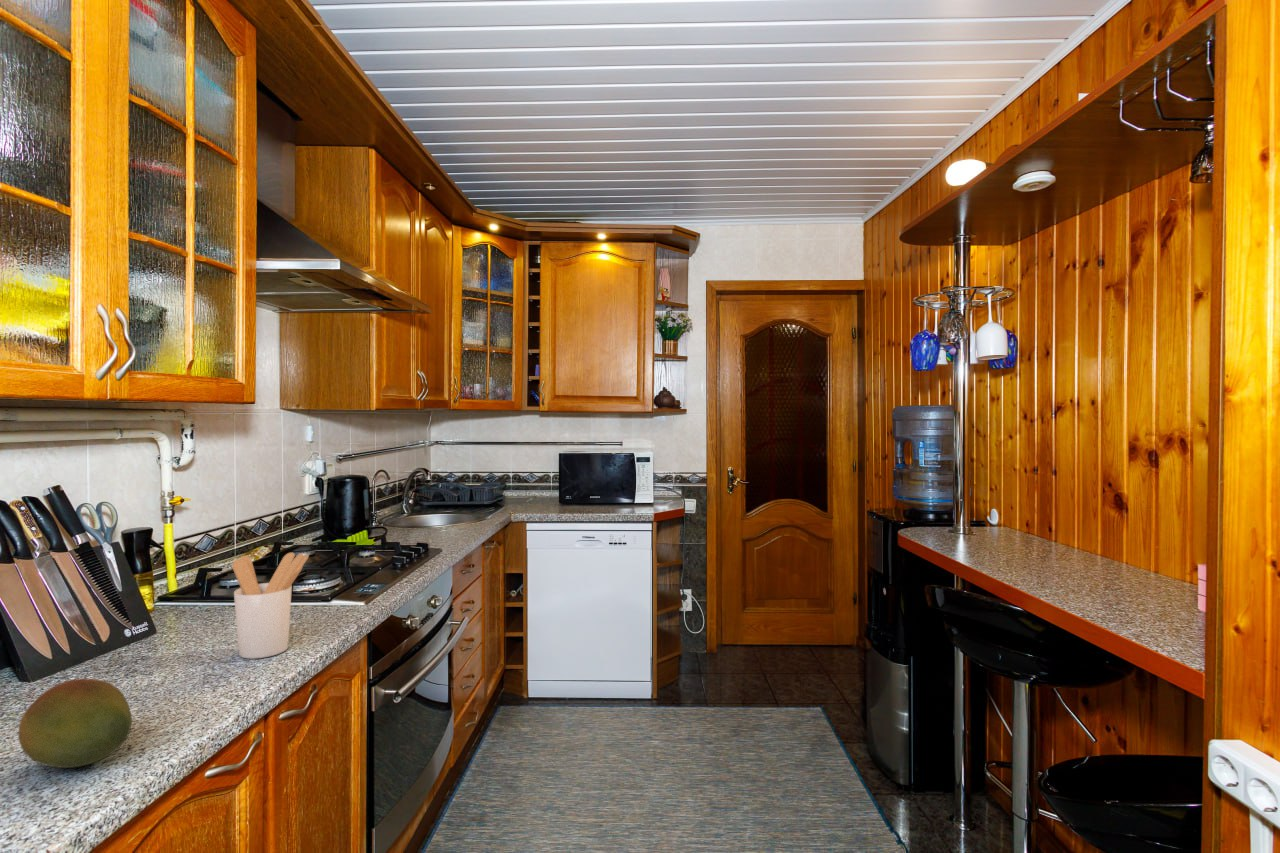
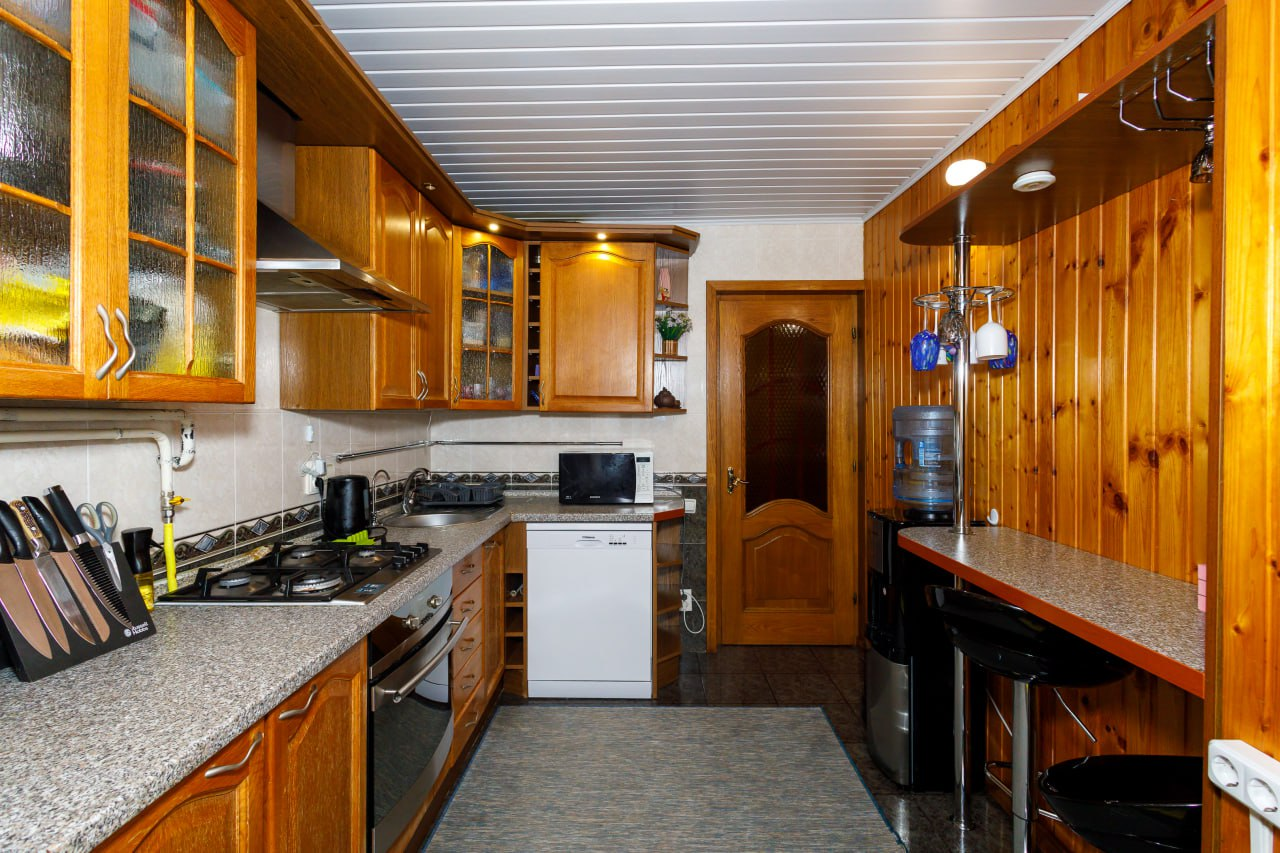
- fruit (83, 721)
- utensil holder (274, 600)
